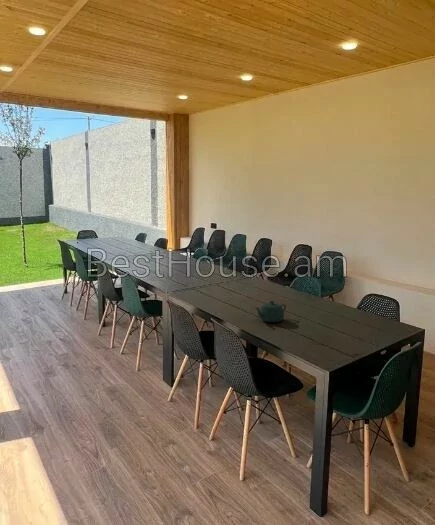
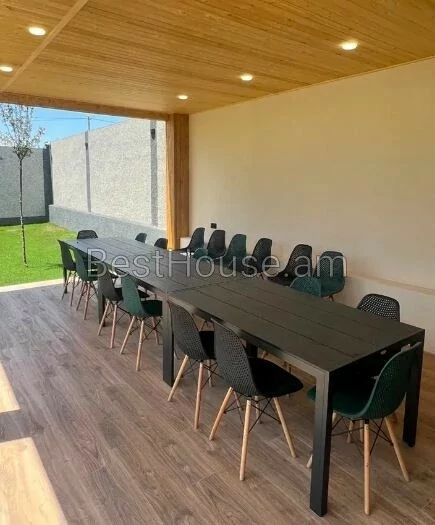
- teapot (270, 310)
